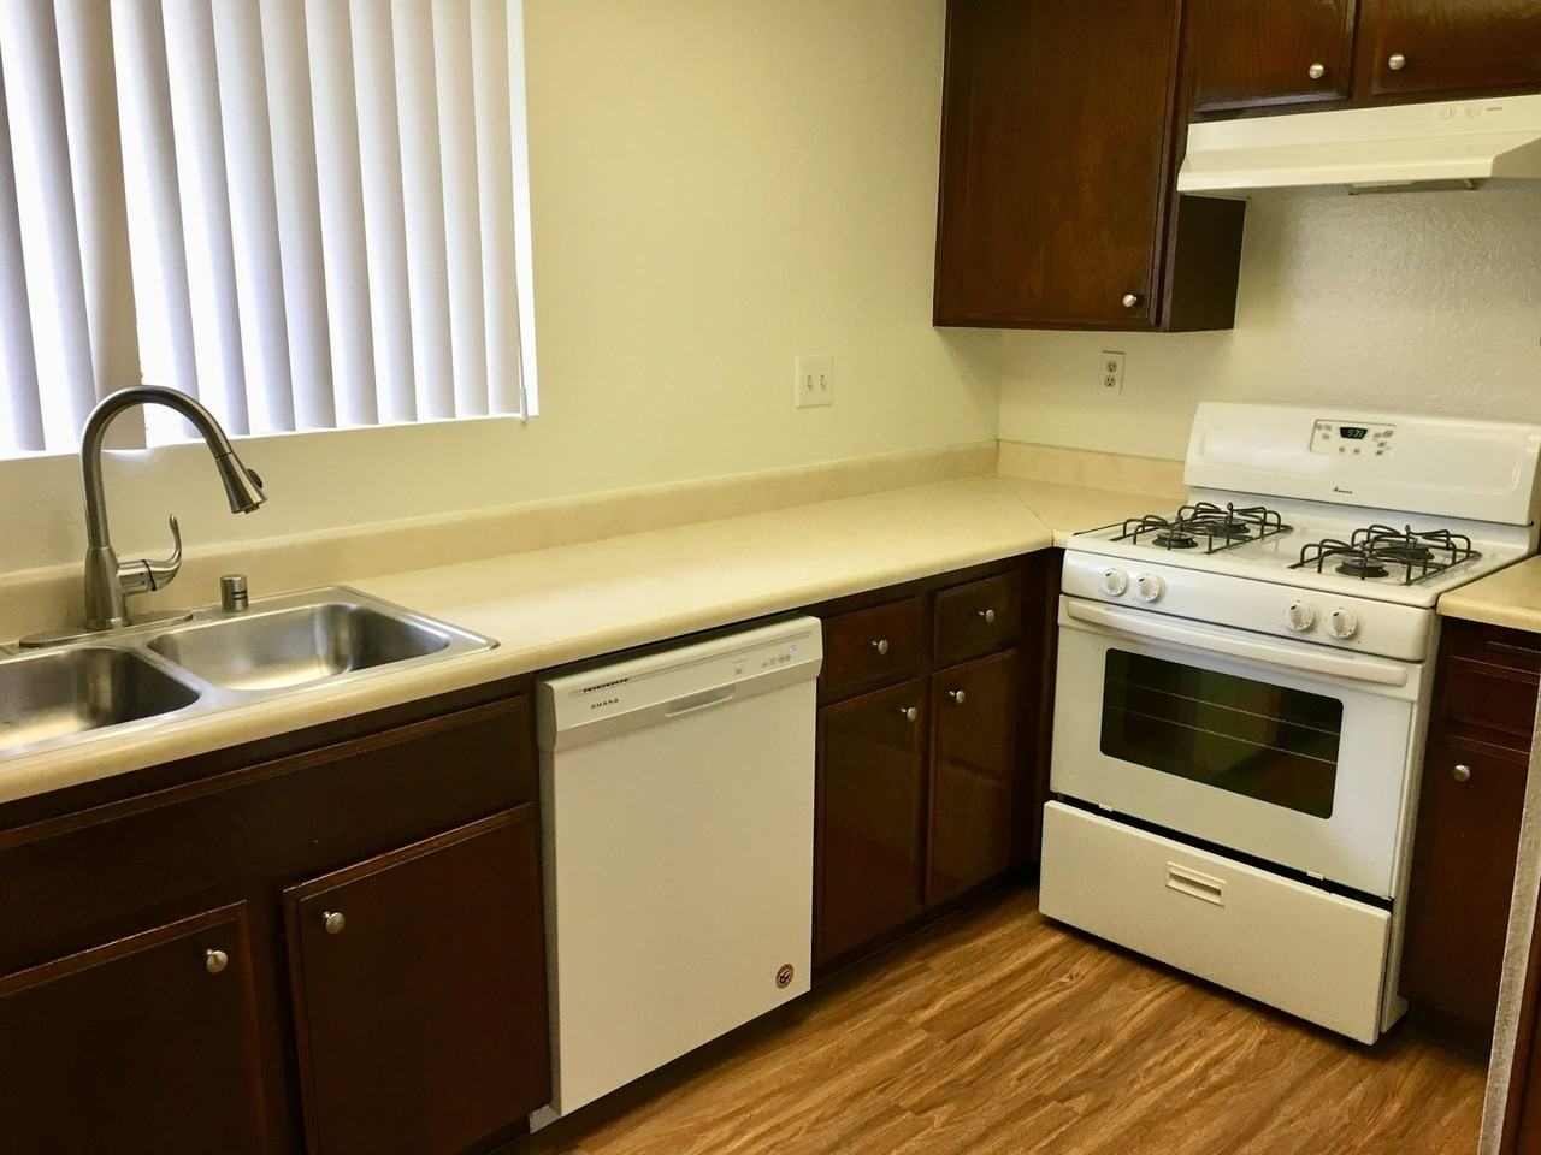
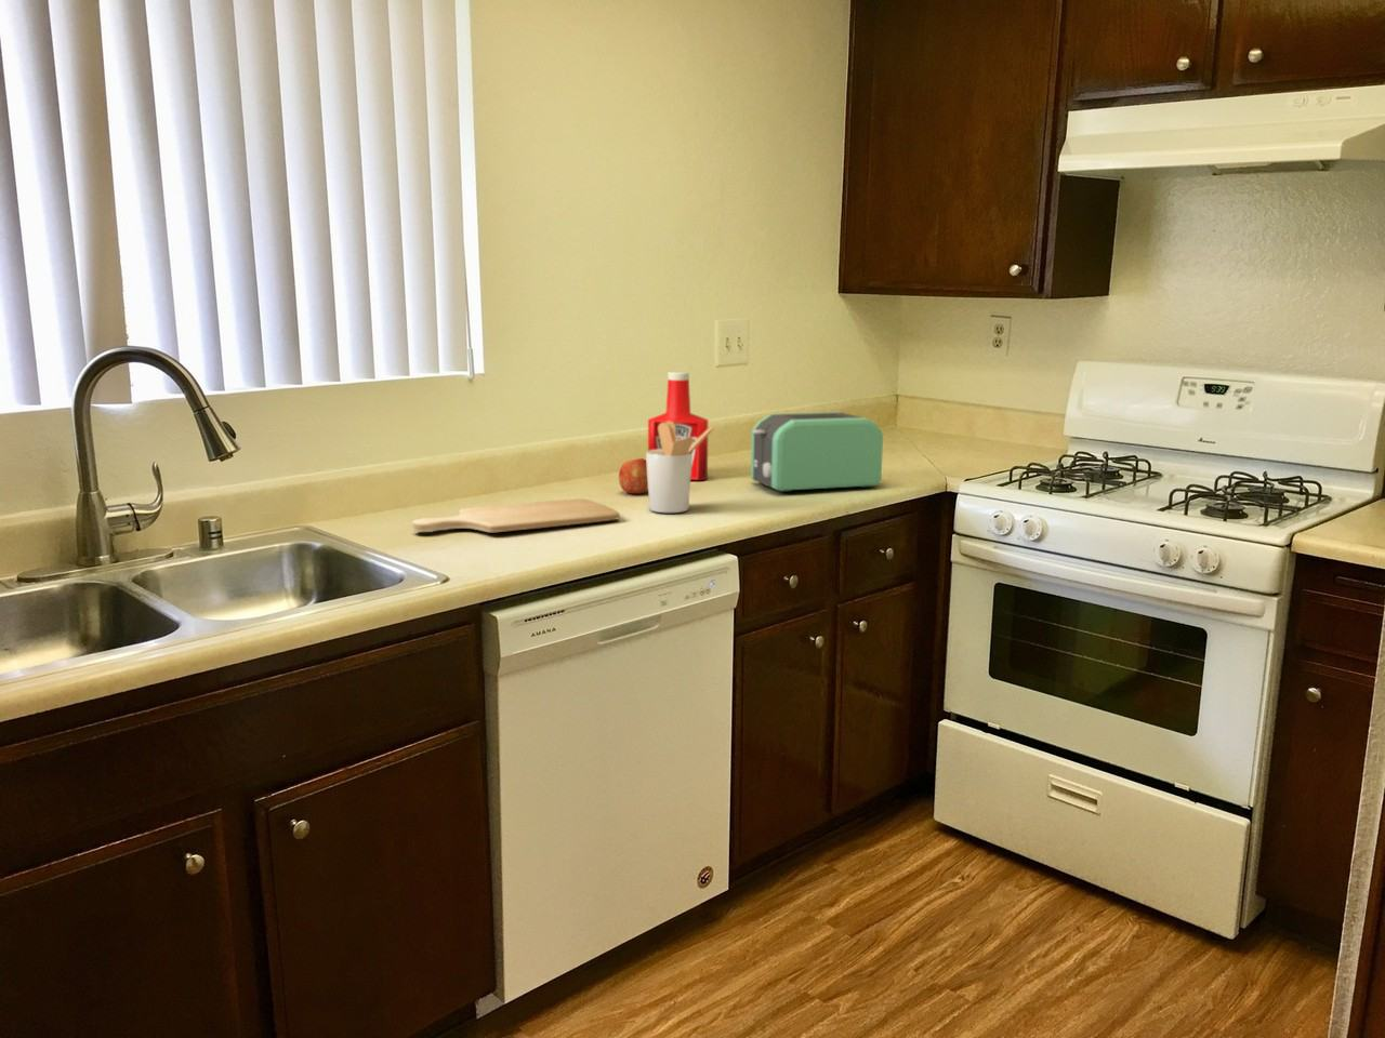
+ toaster (816, 451)
+ soap bottle (677, 425)
+ fruit (635, 474)
+ chopping board (511, 517)
+ utensil holder (681, 466)
